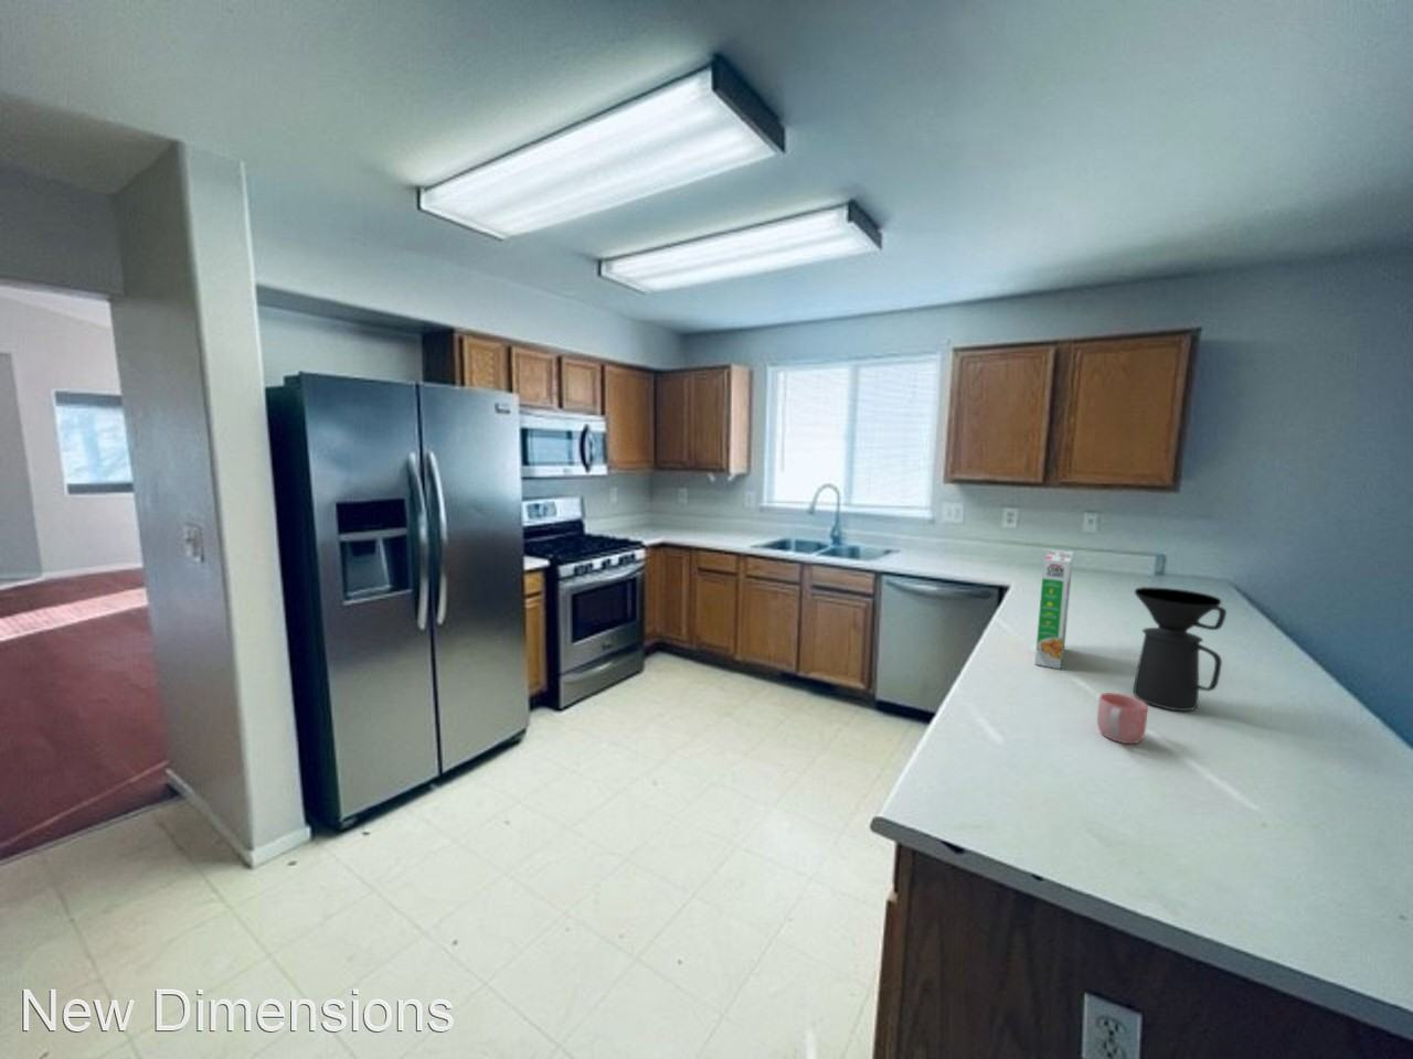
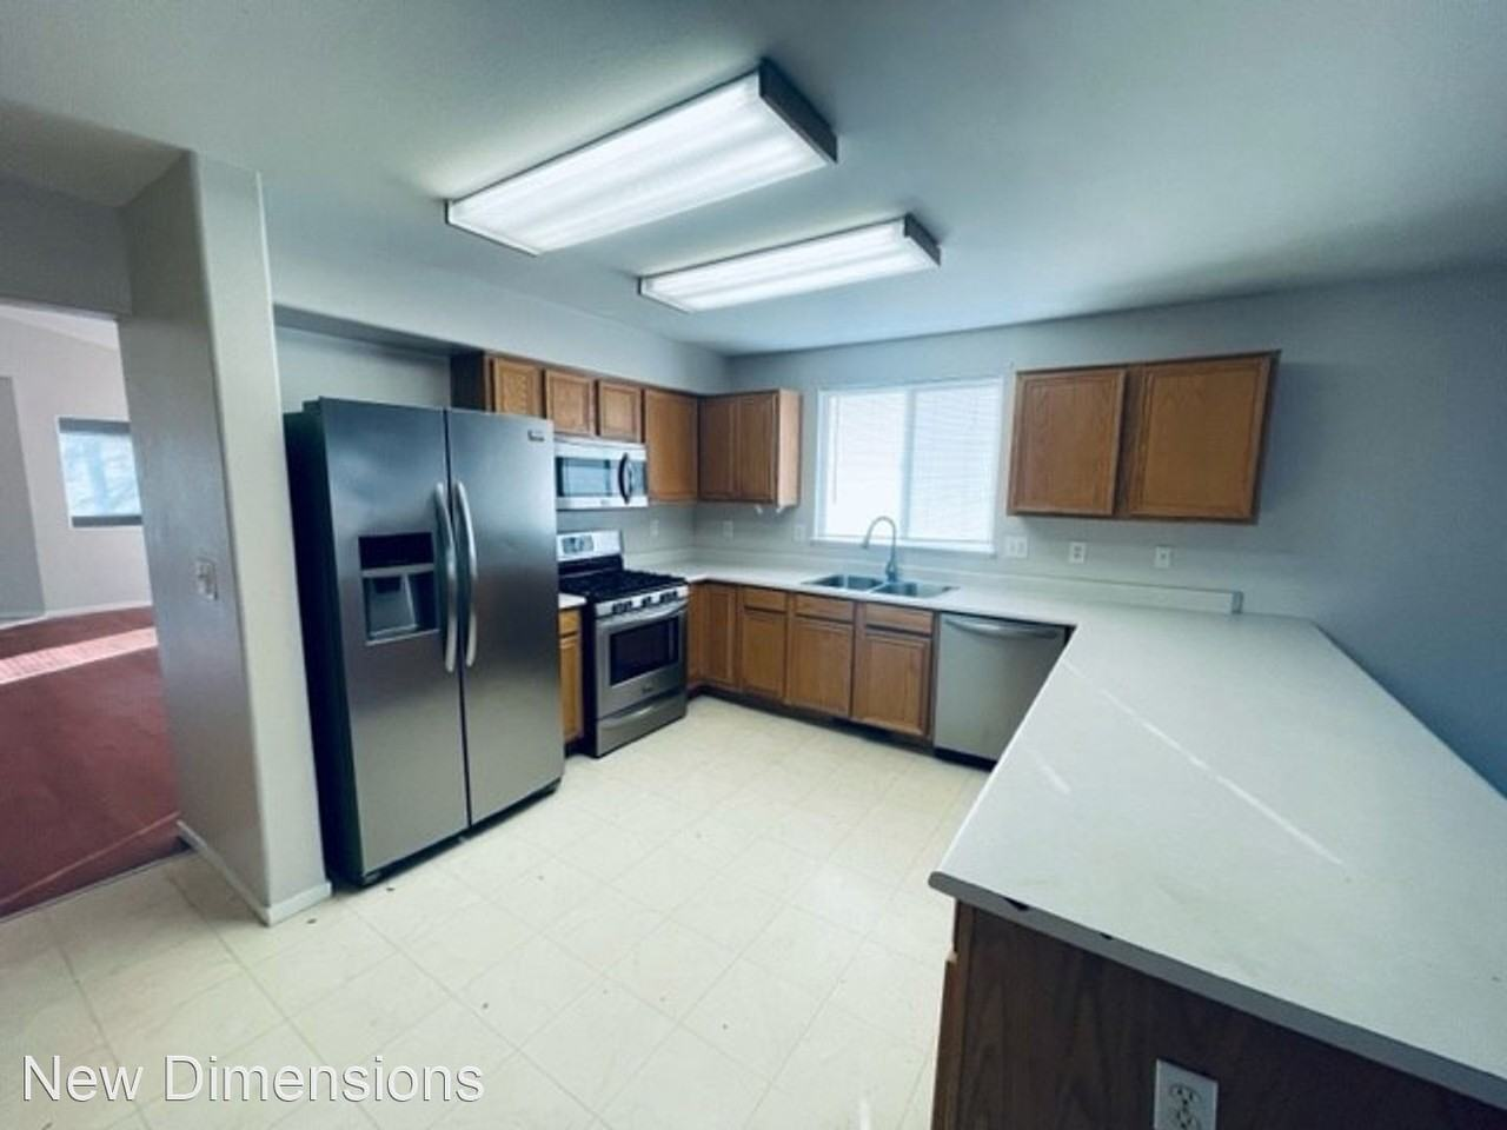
- mug (1119, 721)
- cereal box (1055, 605)
- coffee maker (1170, 647)
